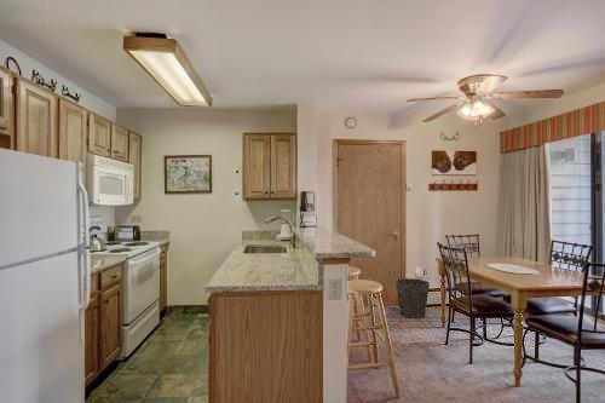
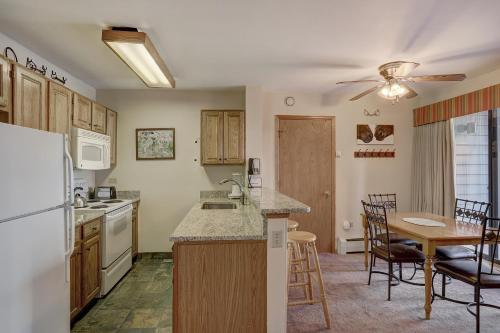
- waste bin (411, 298)
